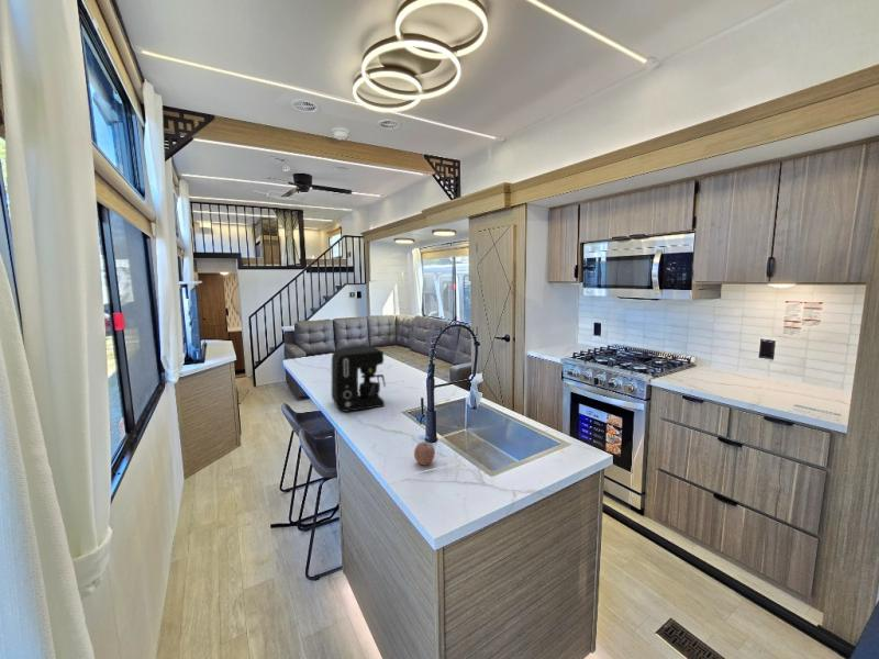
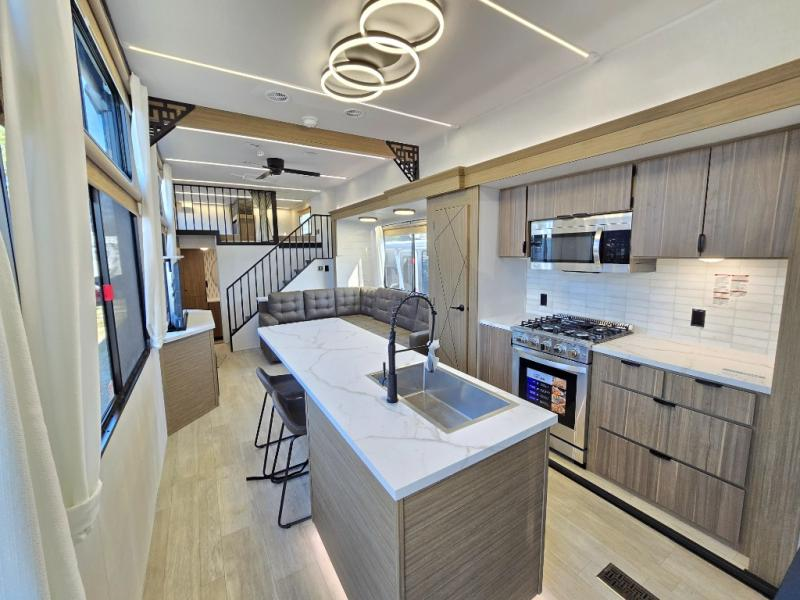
- coffee maker (361, 377)
- fruit (424, 454)
